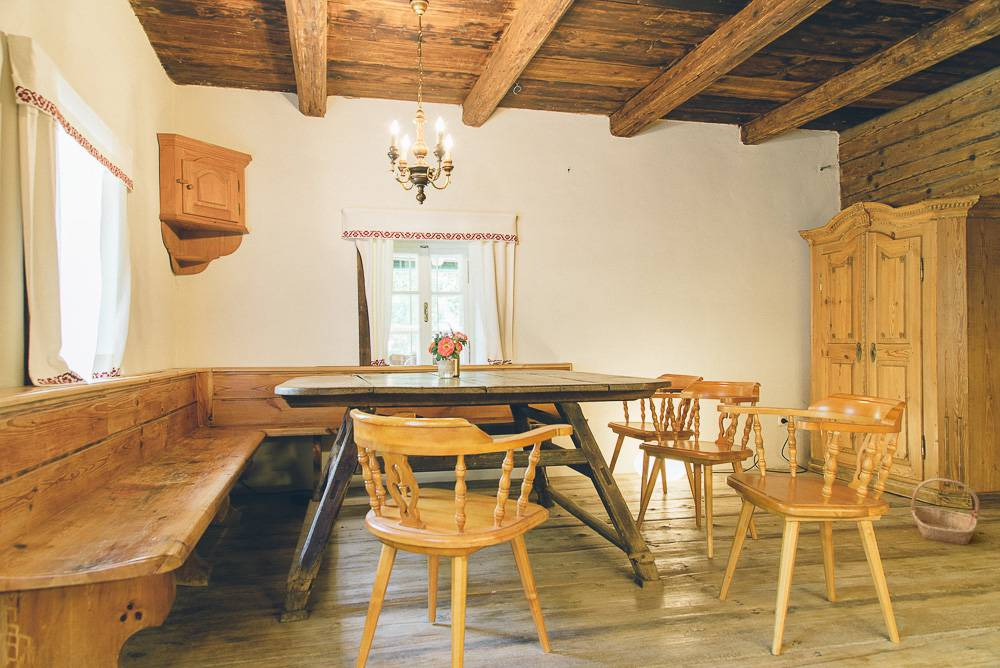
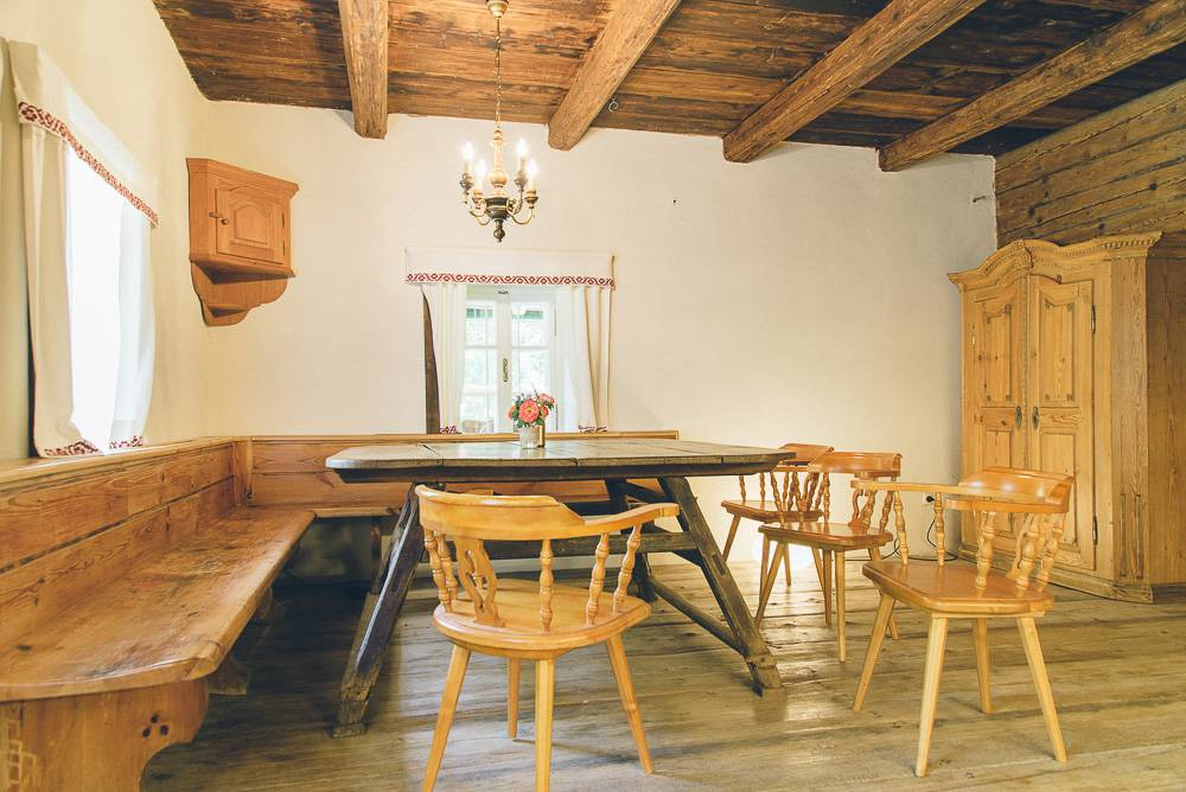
- basket (940, 509)
